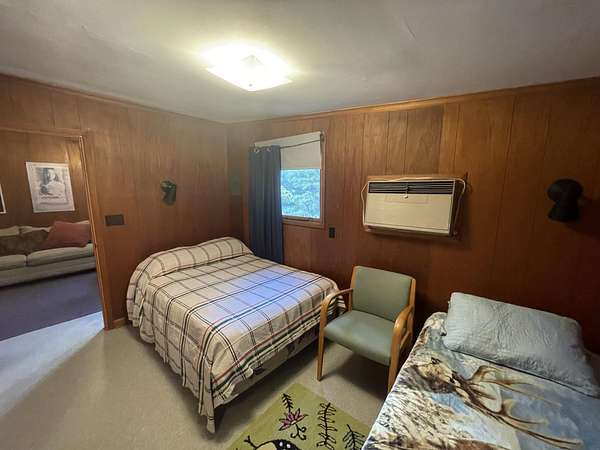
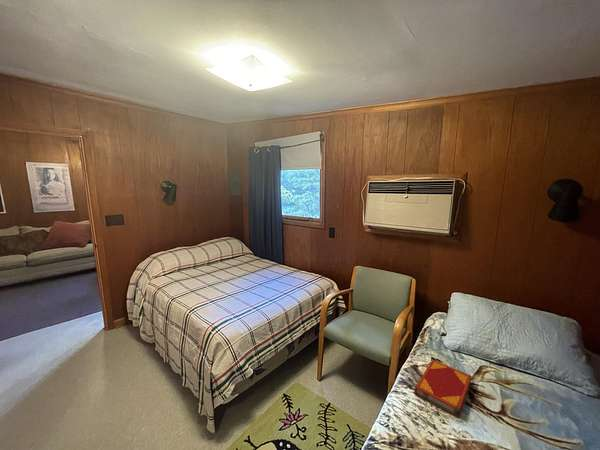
+ hardback book (443, 384)
